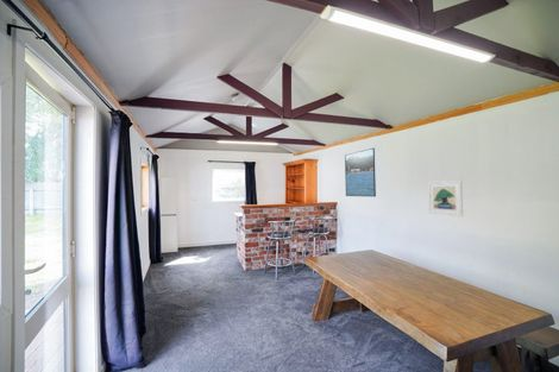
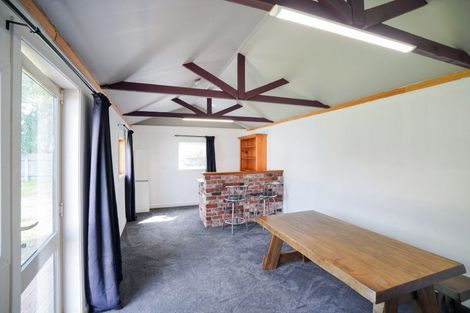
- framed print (358, 174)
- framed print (444, 197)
